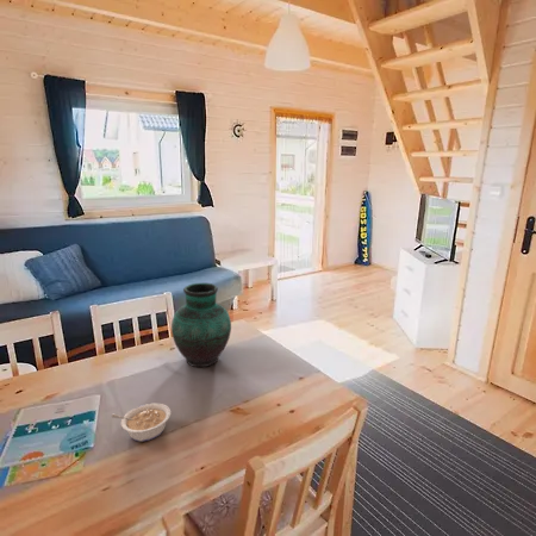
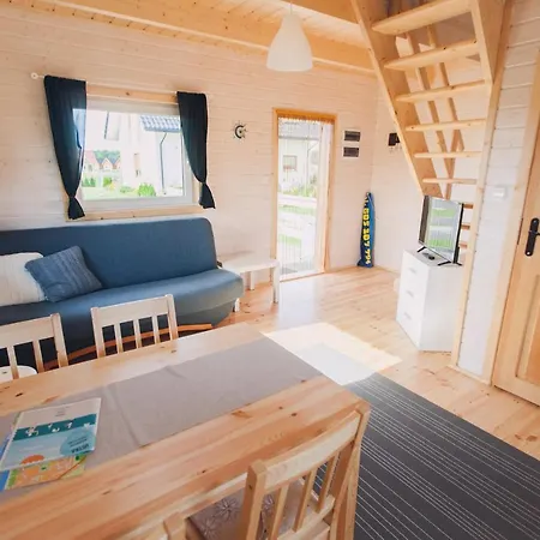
- legume (144, 423)
- vase (201, 324)
